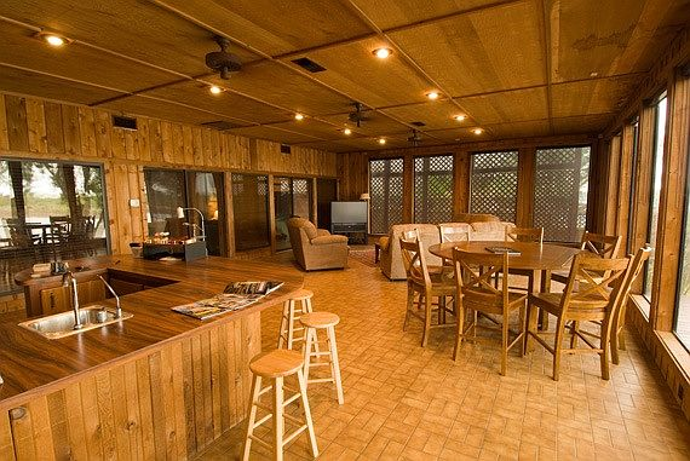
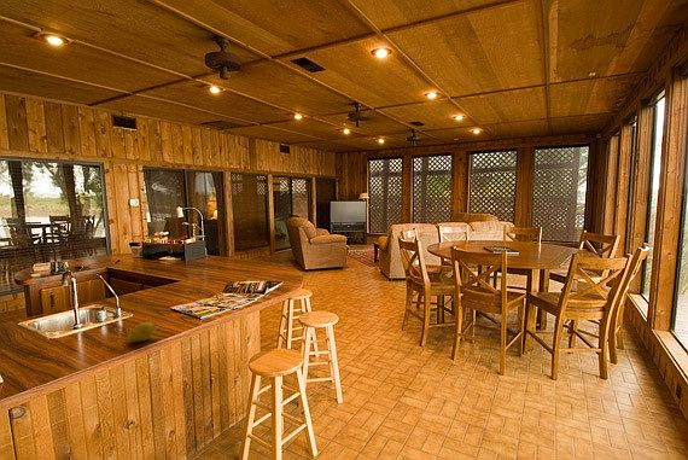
+ fruit (139, 331)
